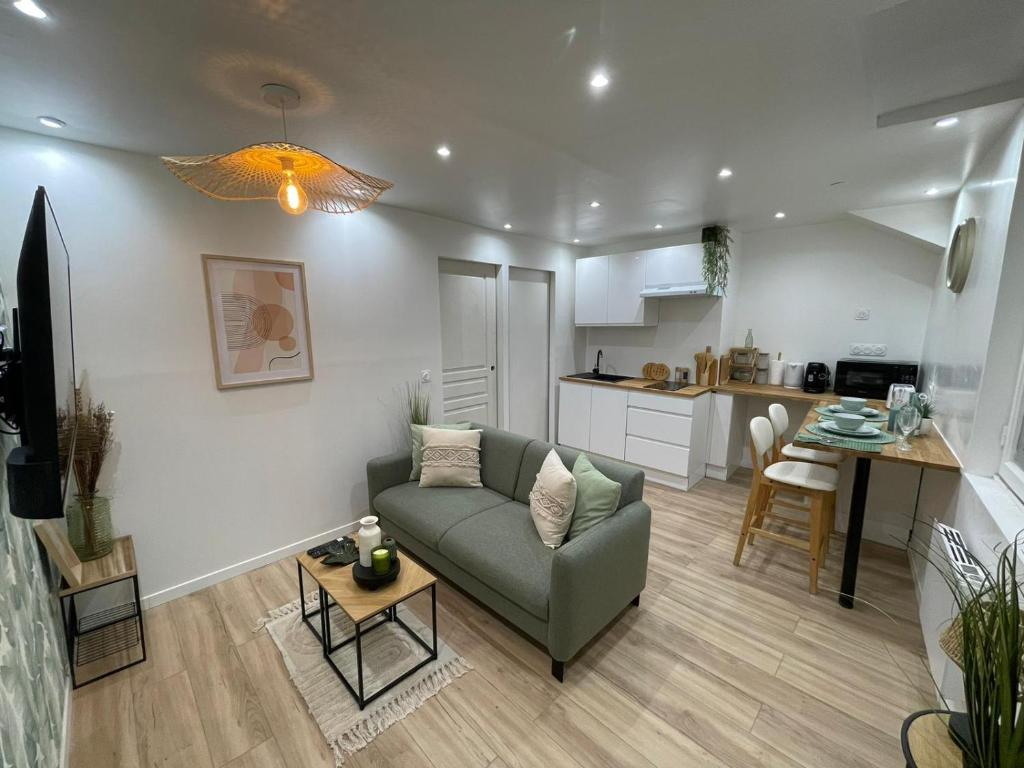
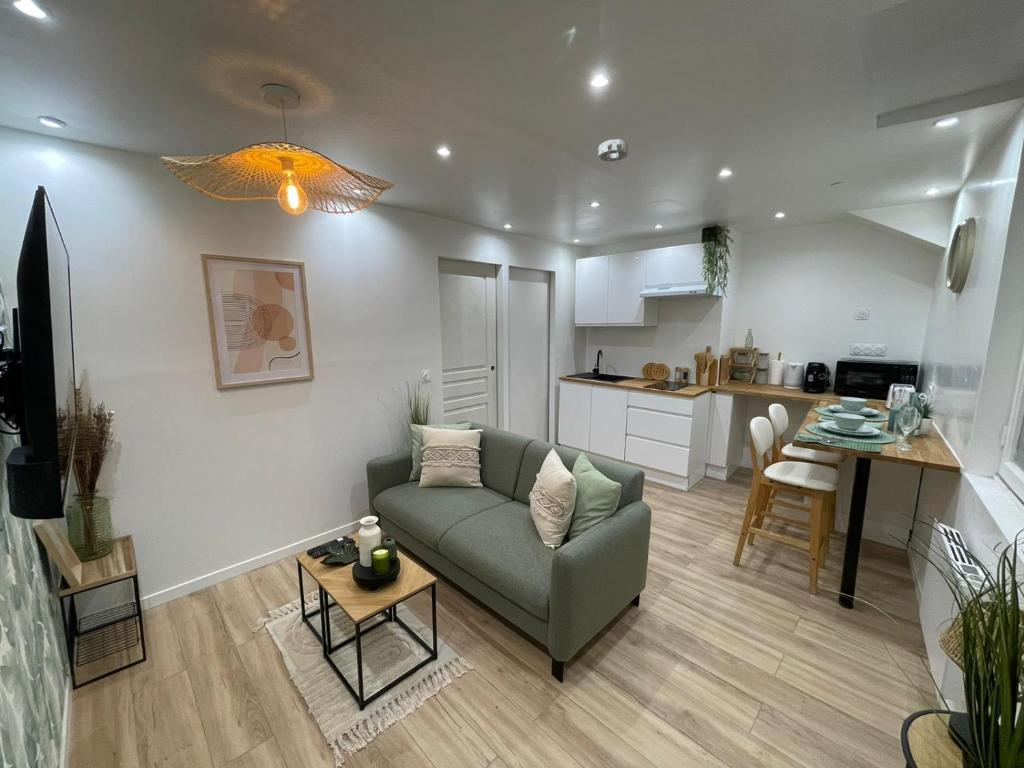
+ smoke detector (613, 150)
